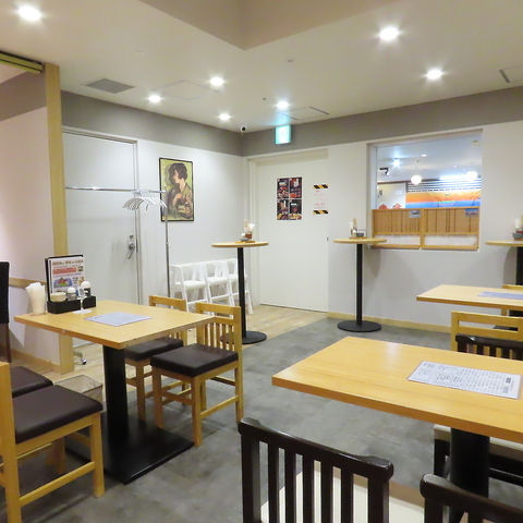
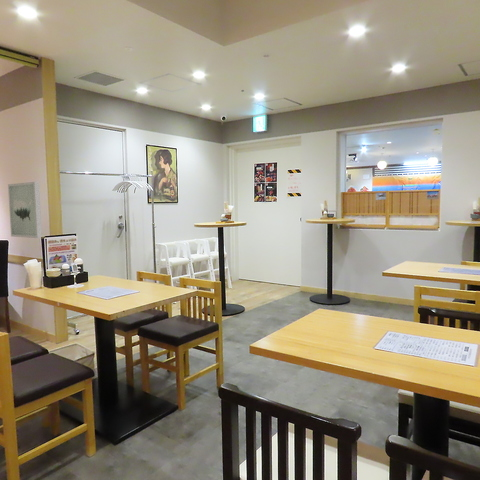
+ wall art (24, 210)
